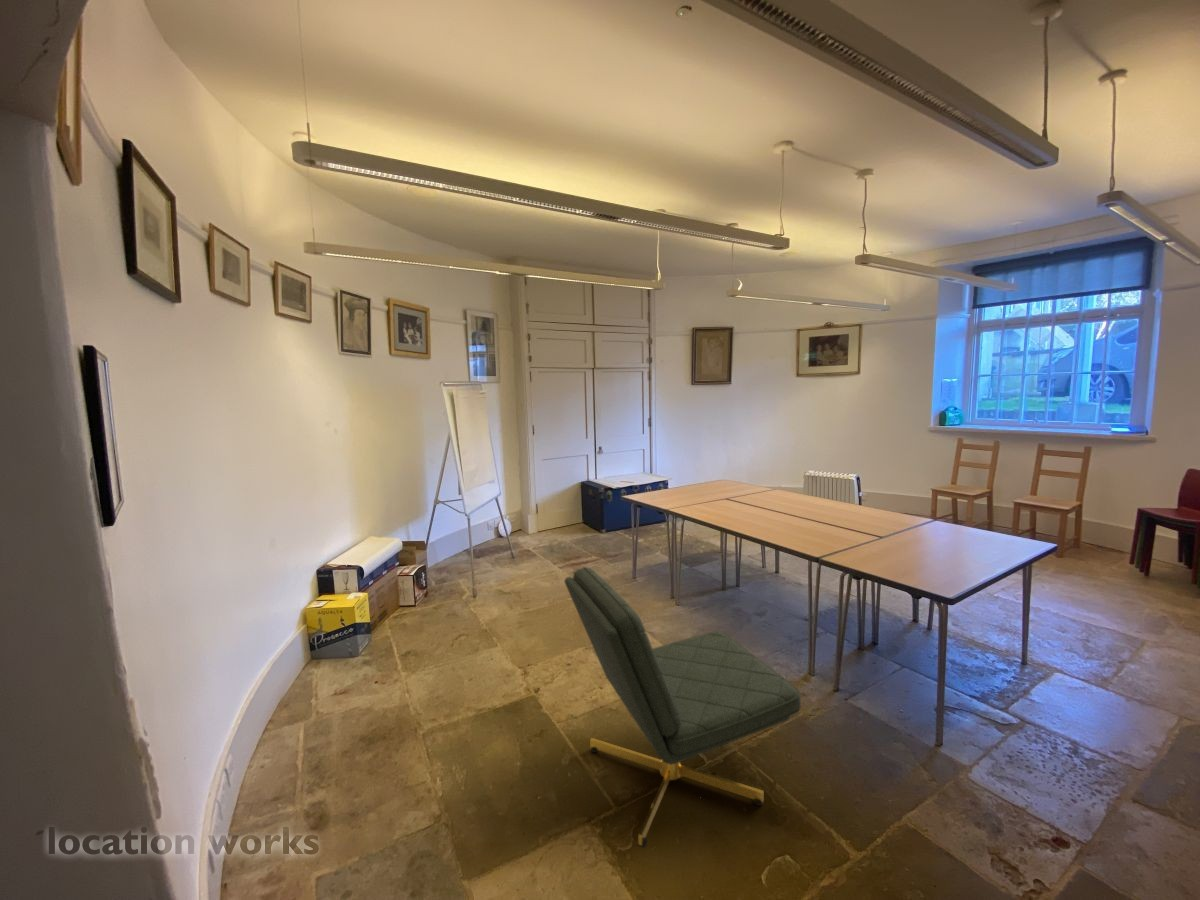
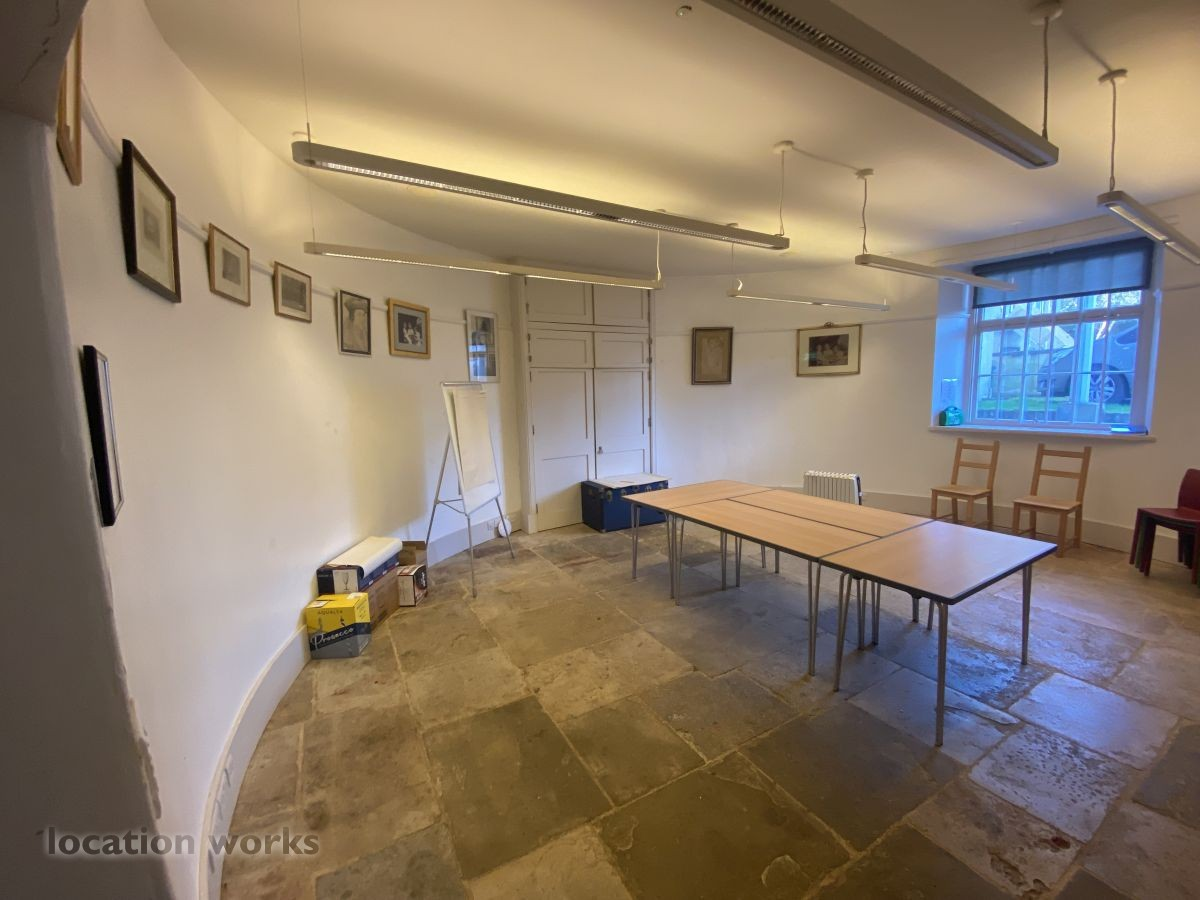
- dining chair (676, 674)
